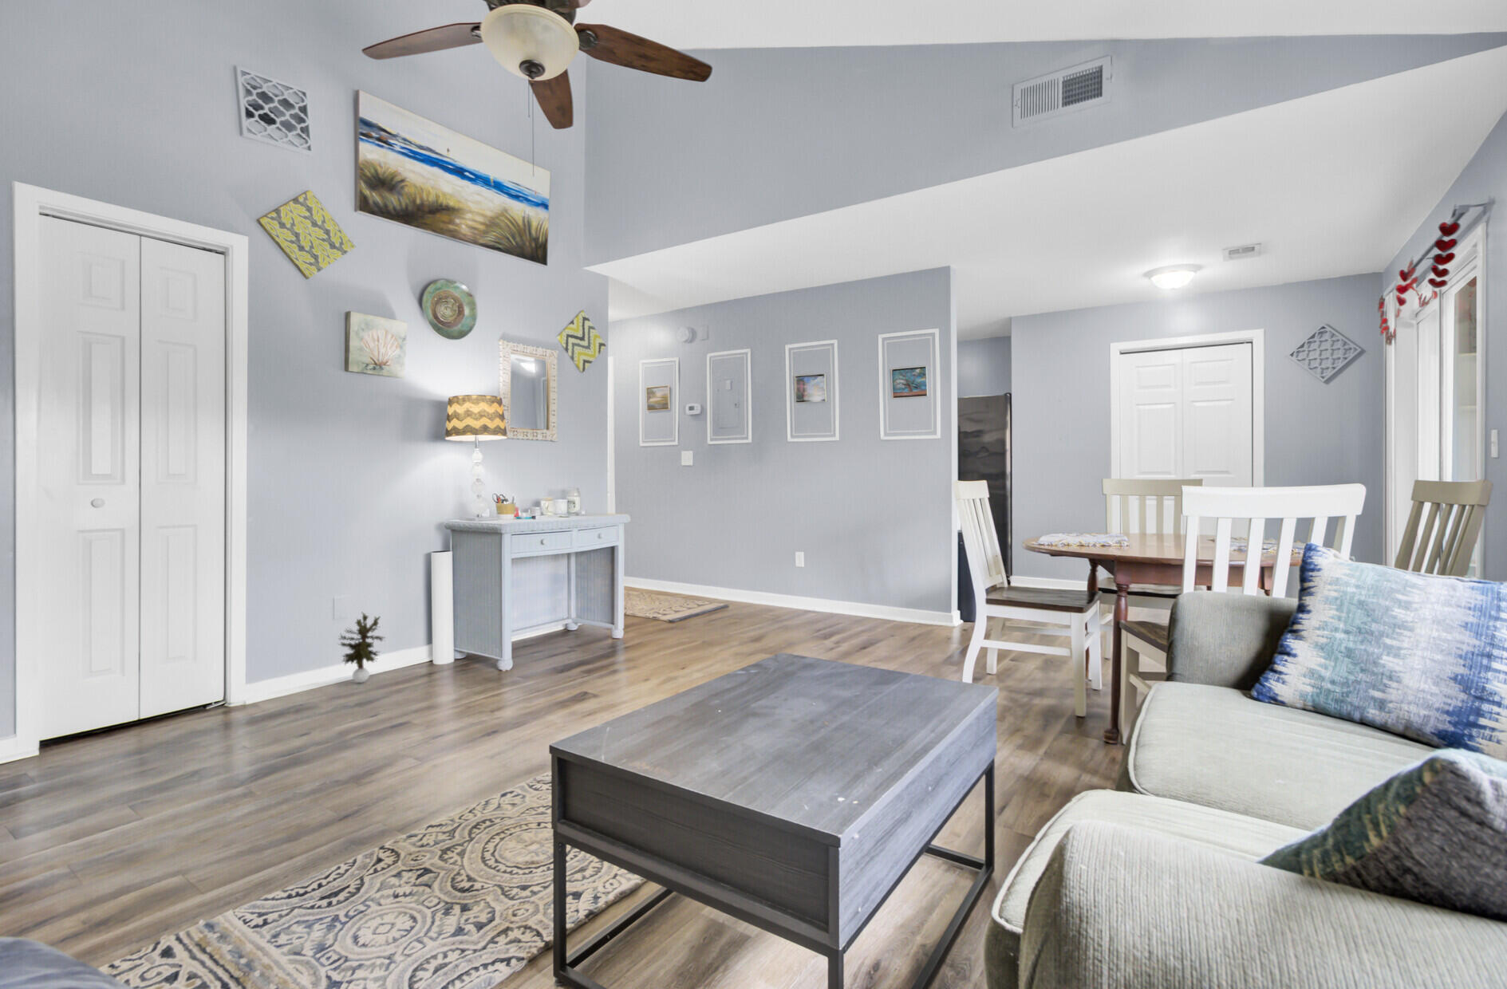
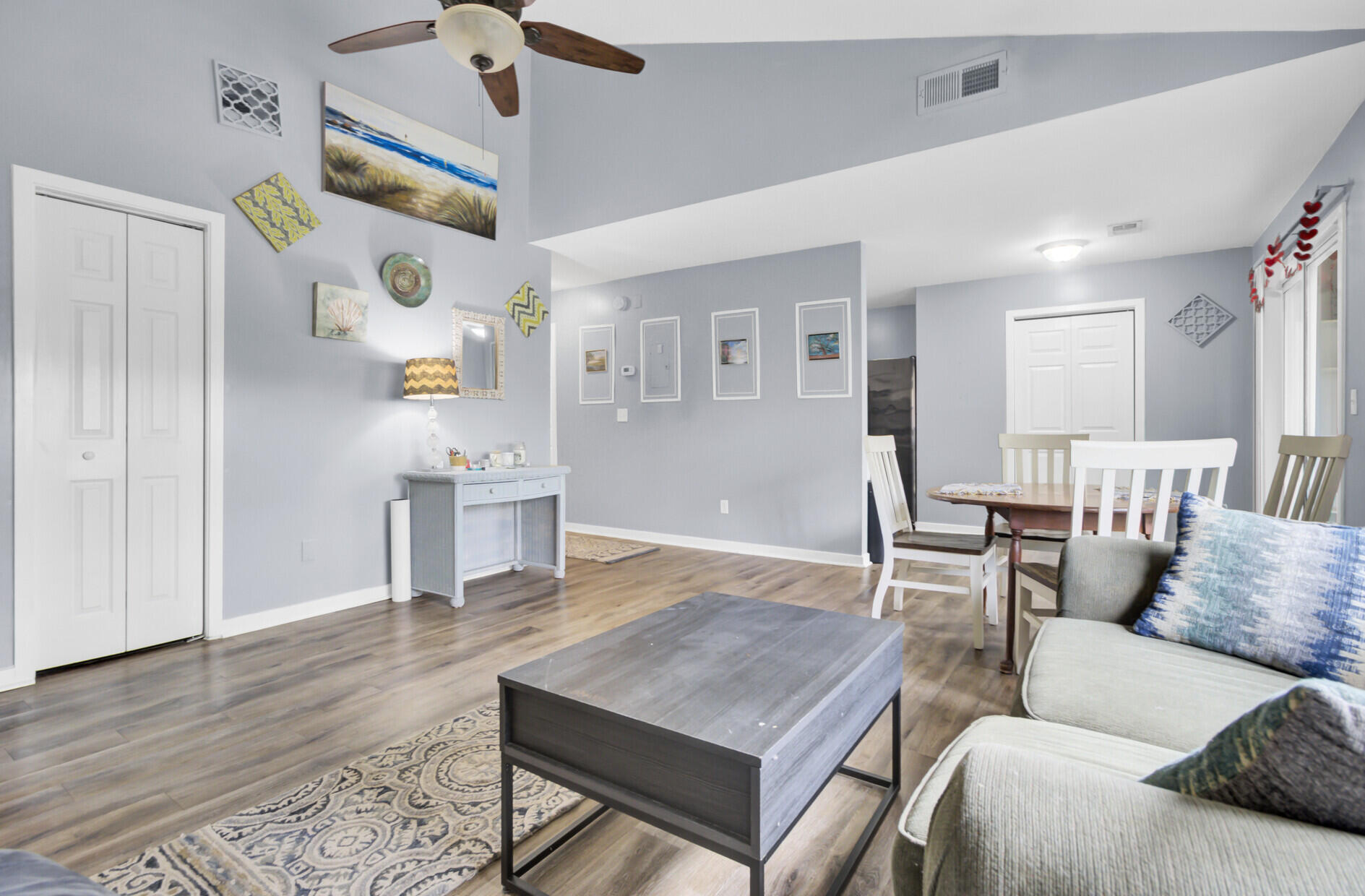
- potted plant (364, 647)
